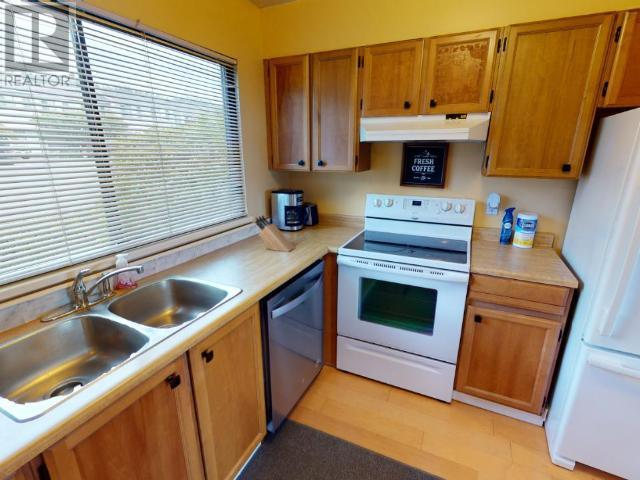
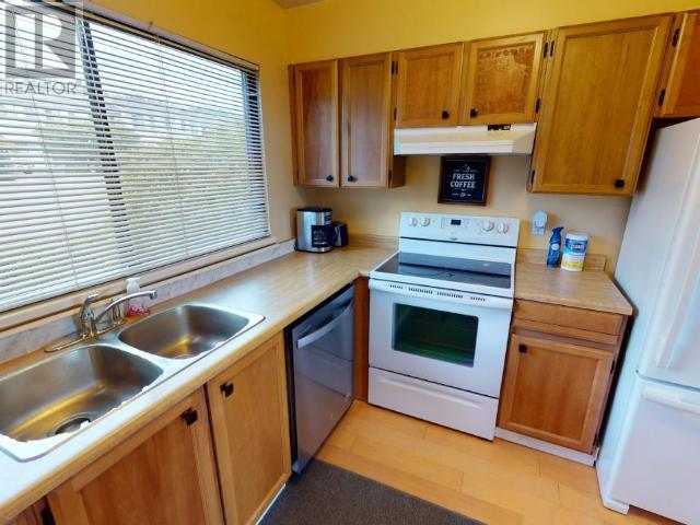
- knife block (274, 232)
